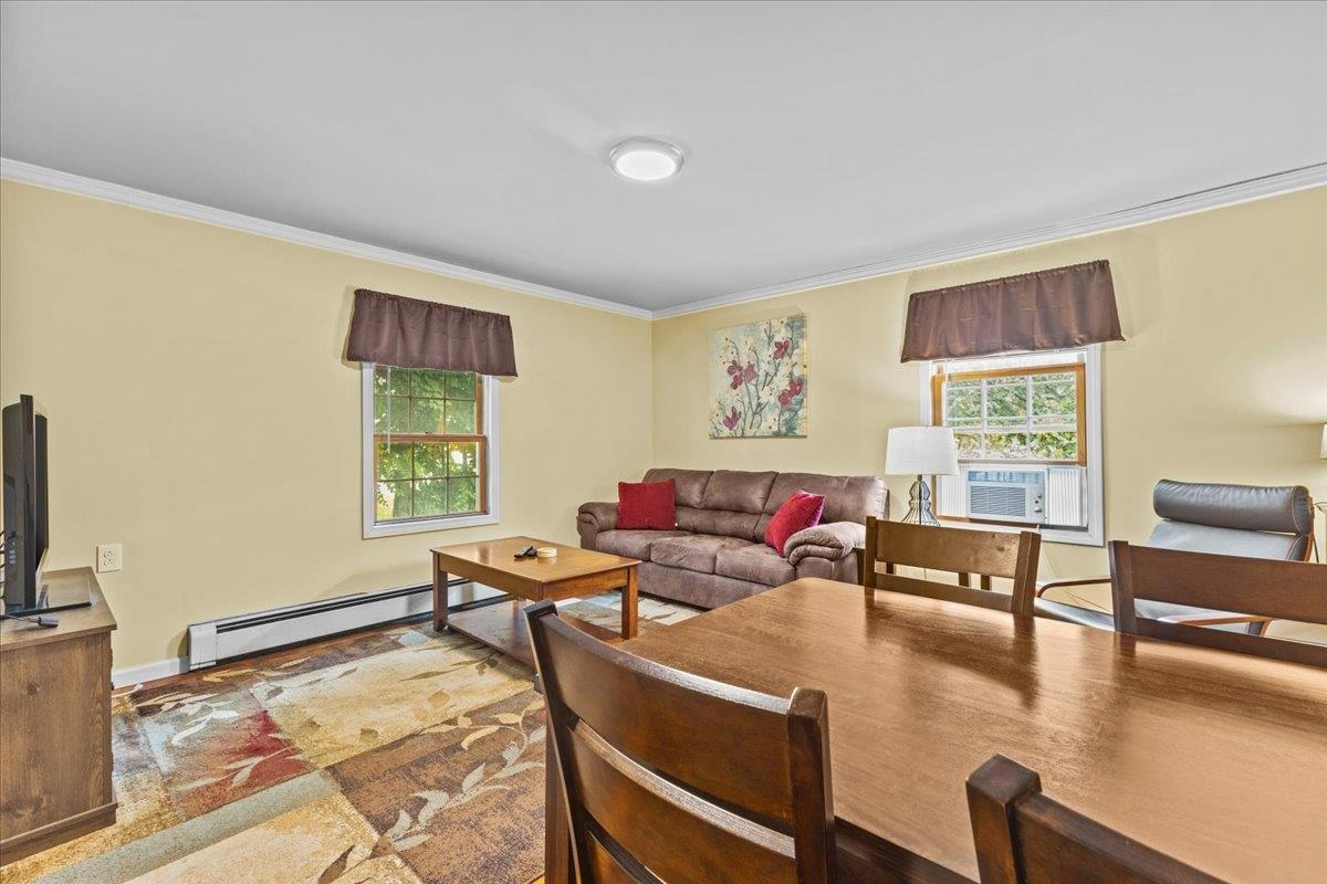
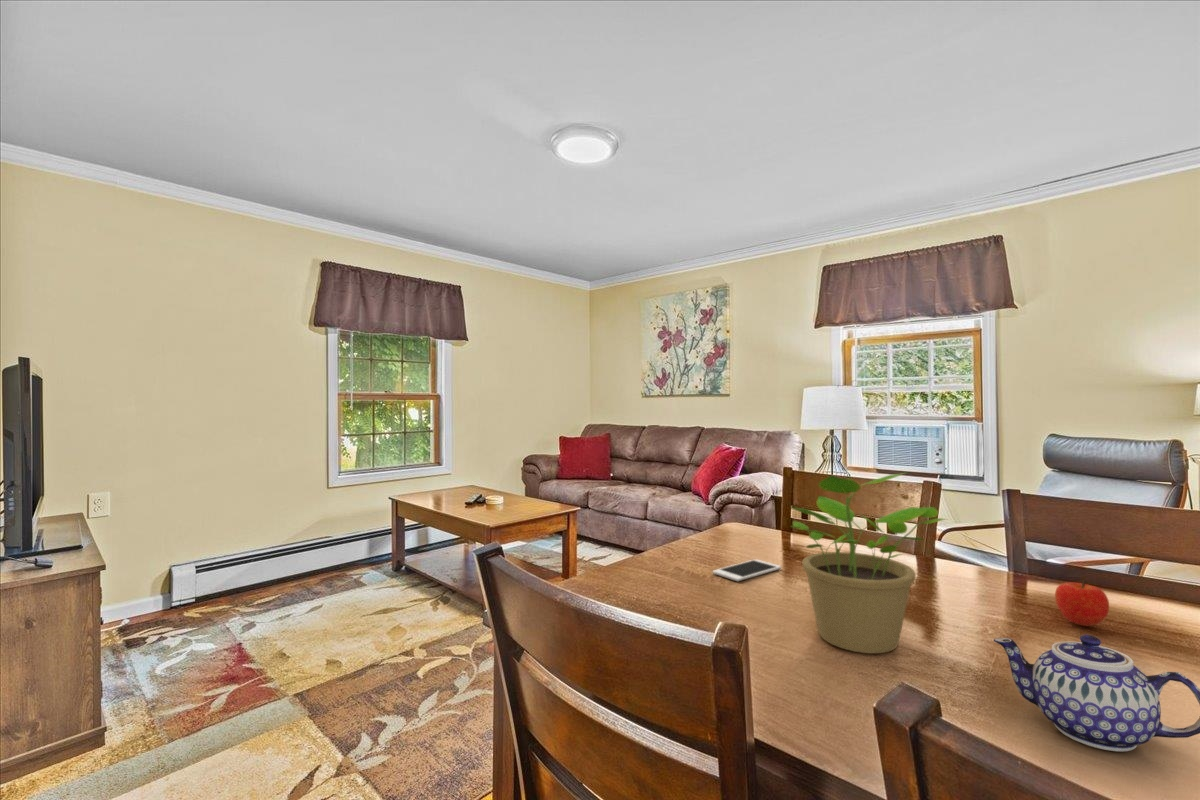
+ fruit (1081, 602)
+ cell phone (747, 569)
+ teapot (1091, 684)
+ potted plant (847, 552)
